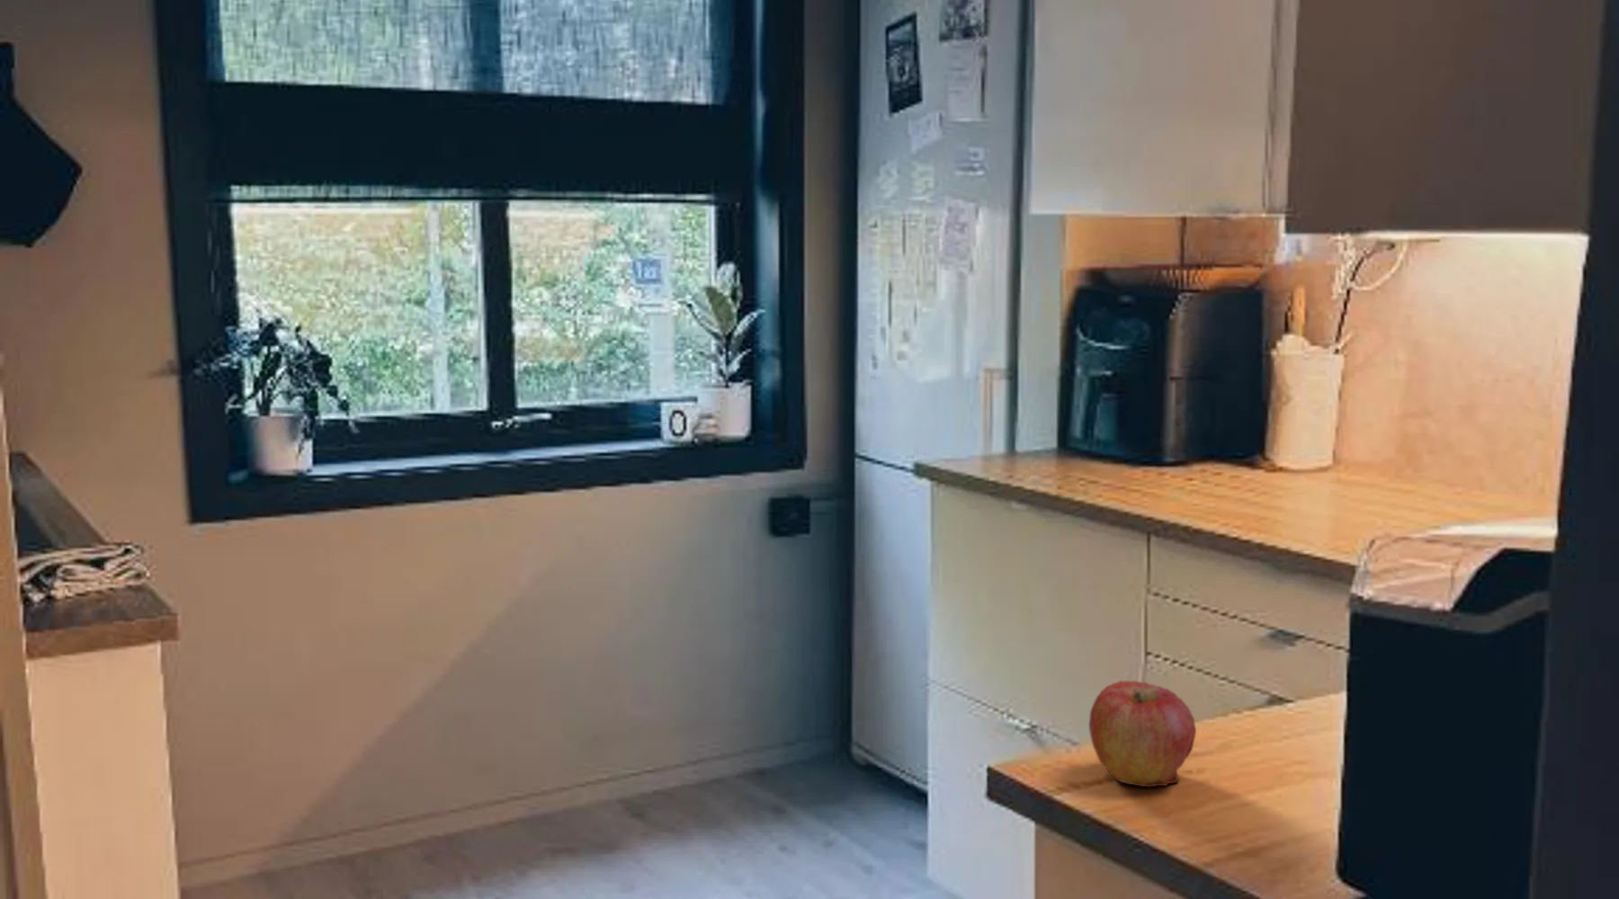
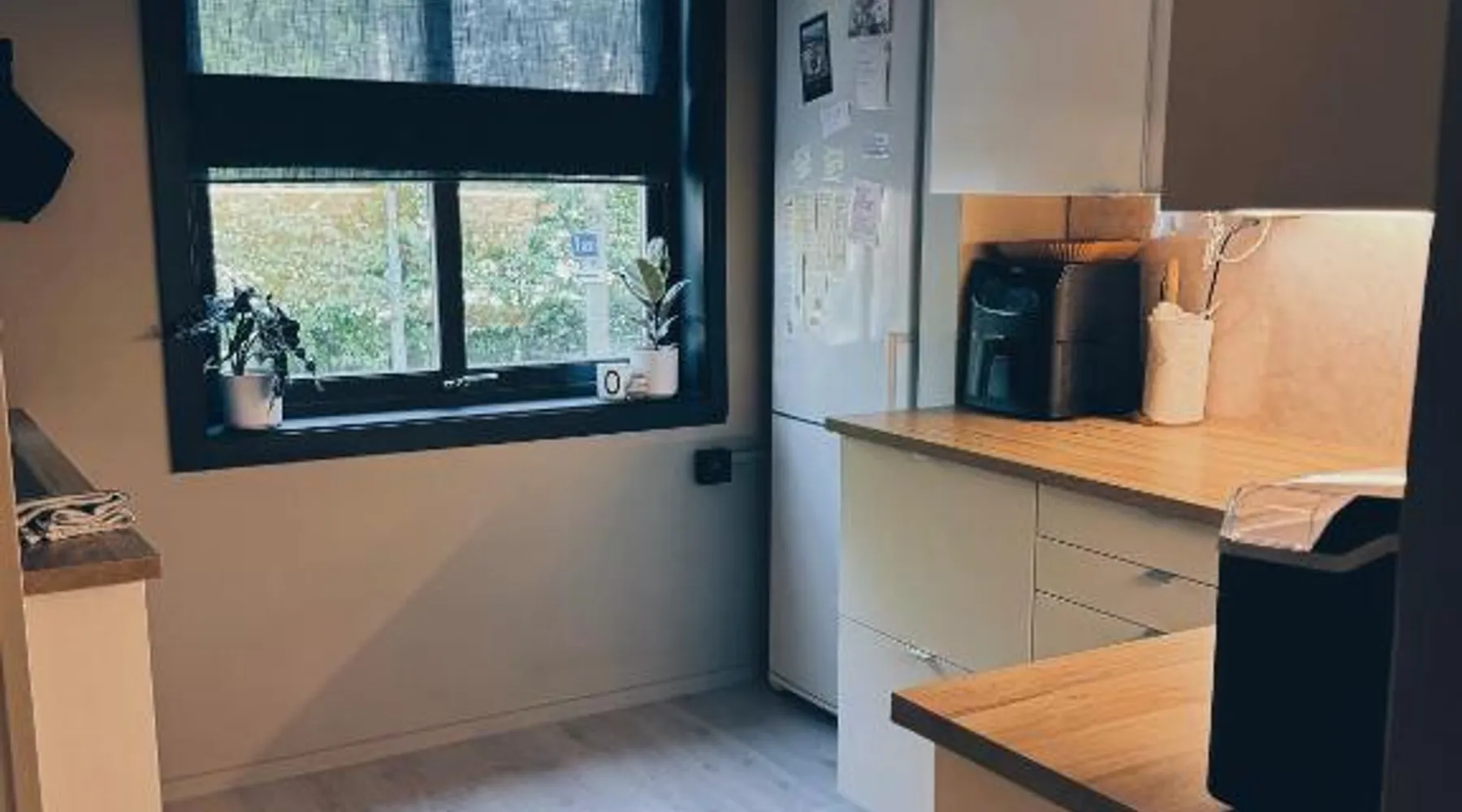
- apple (1143, 731)
